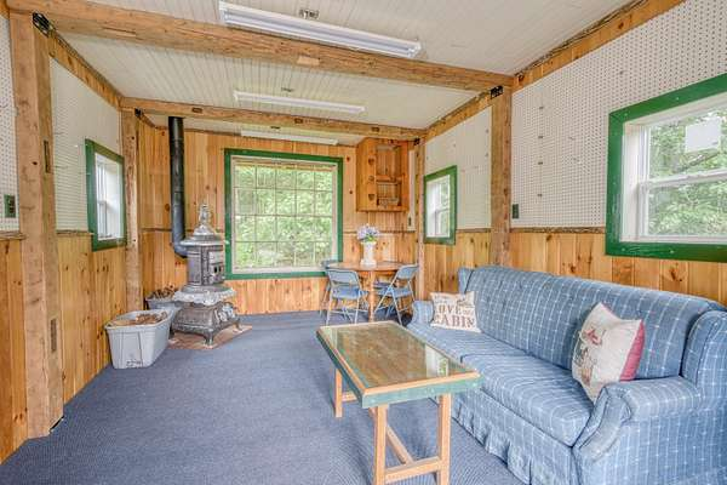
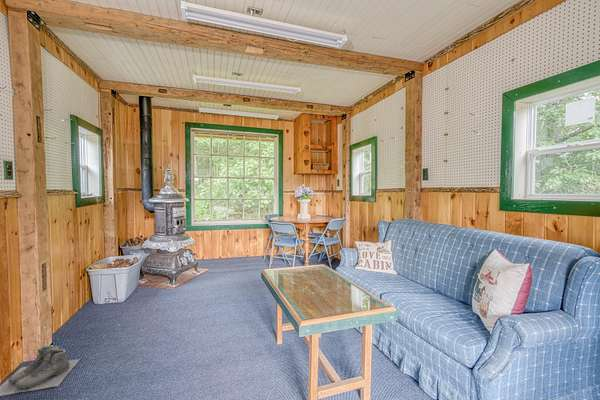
+ boots (38, 363)
